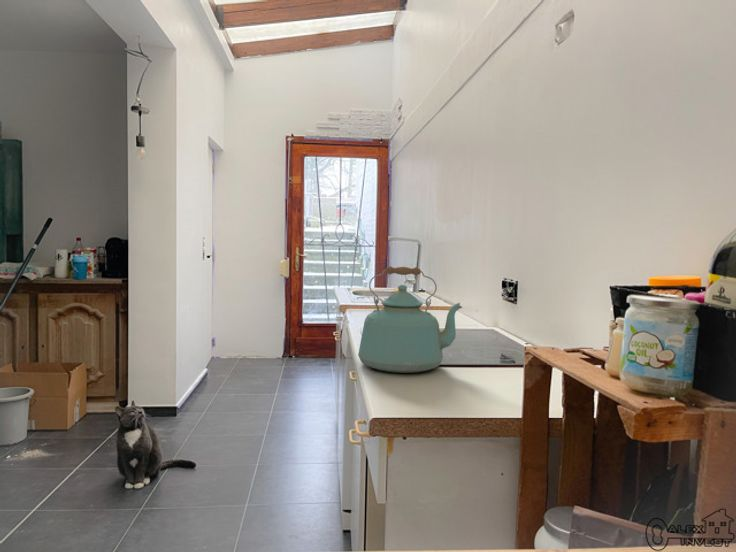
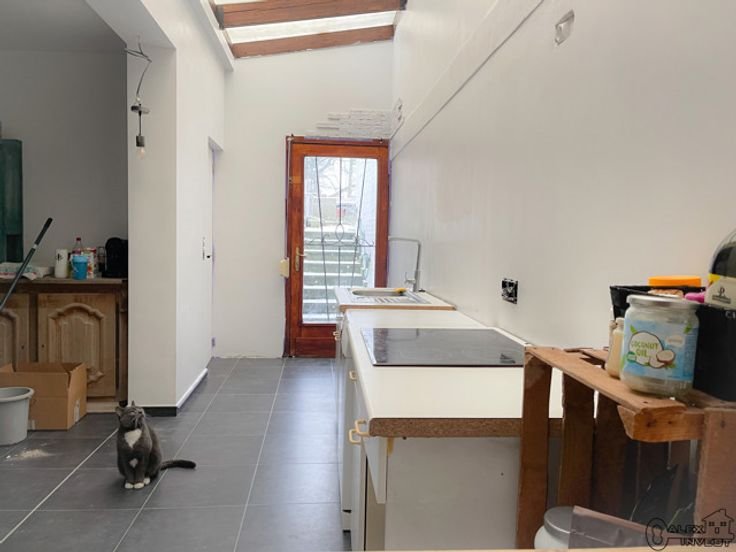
- kettle (410, 316)
